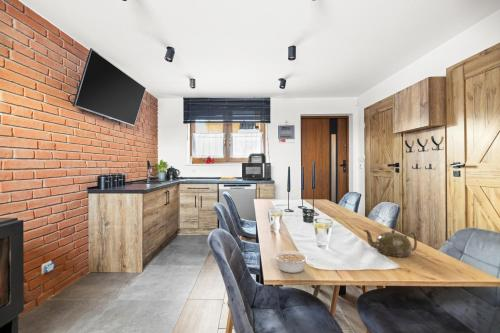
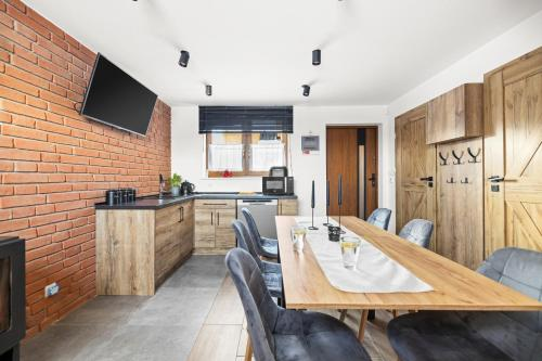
- legume (292, 261)
- teapot (390, 240)
